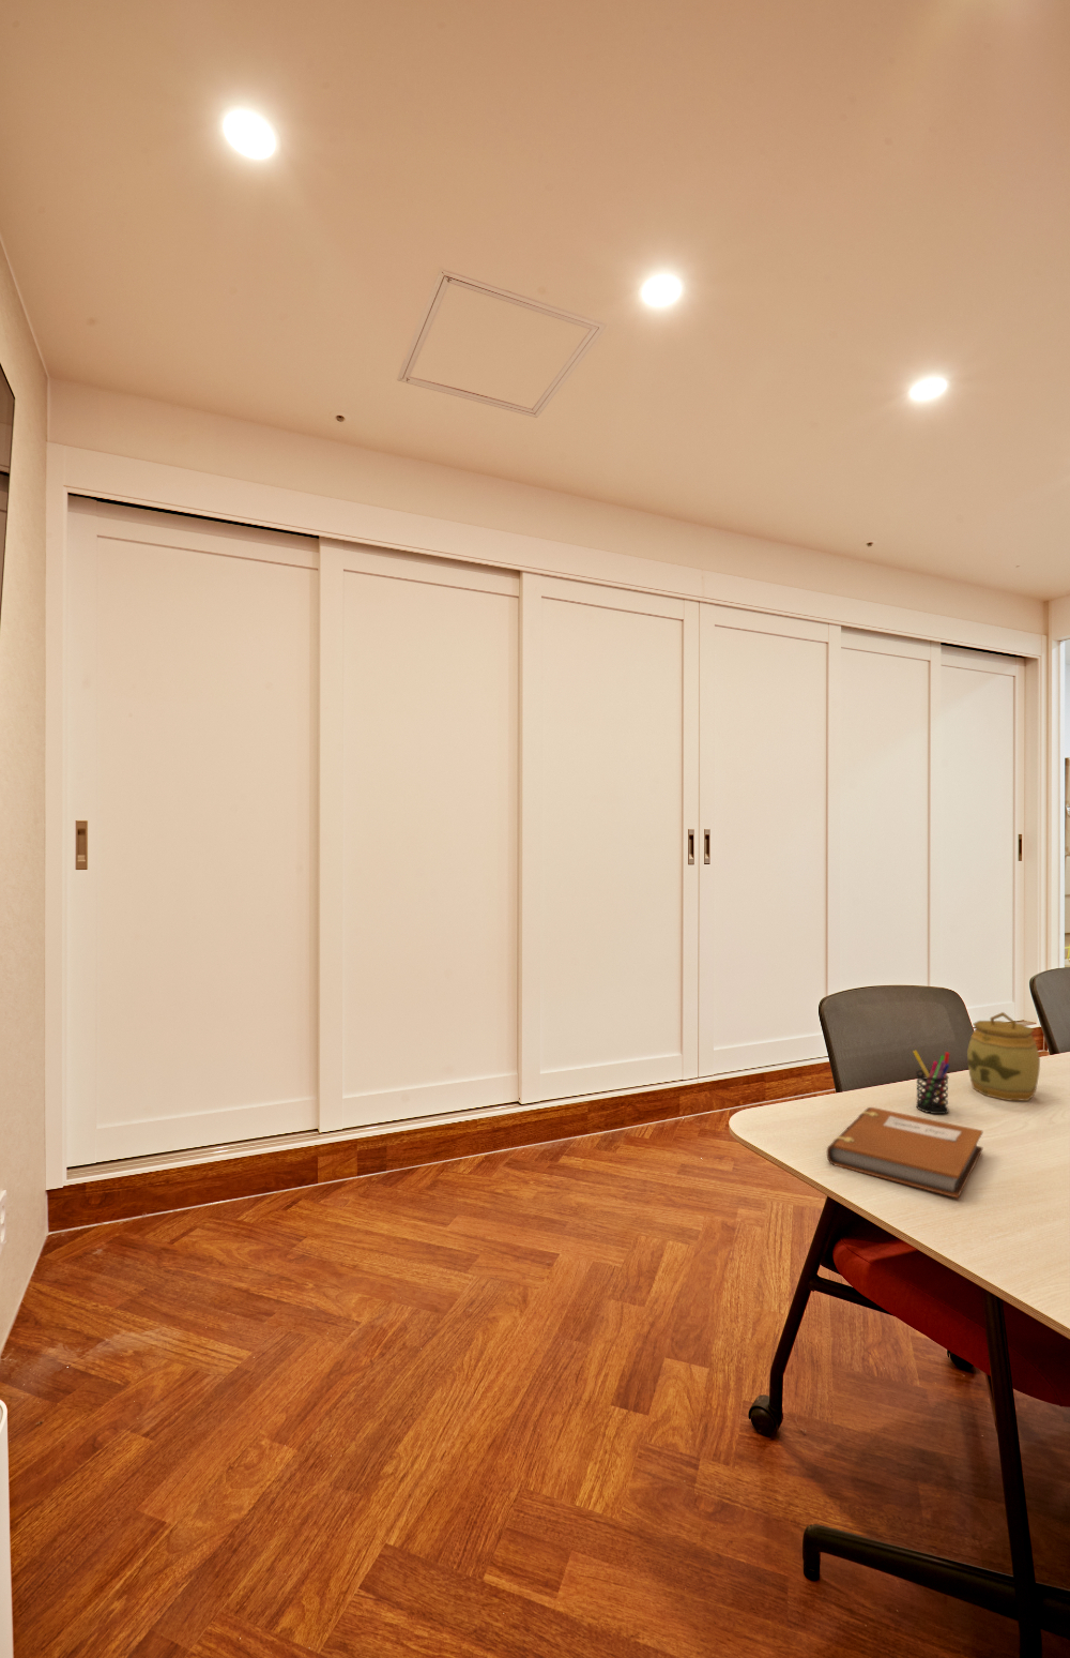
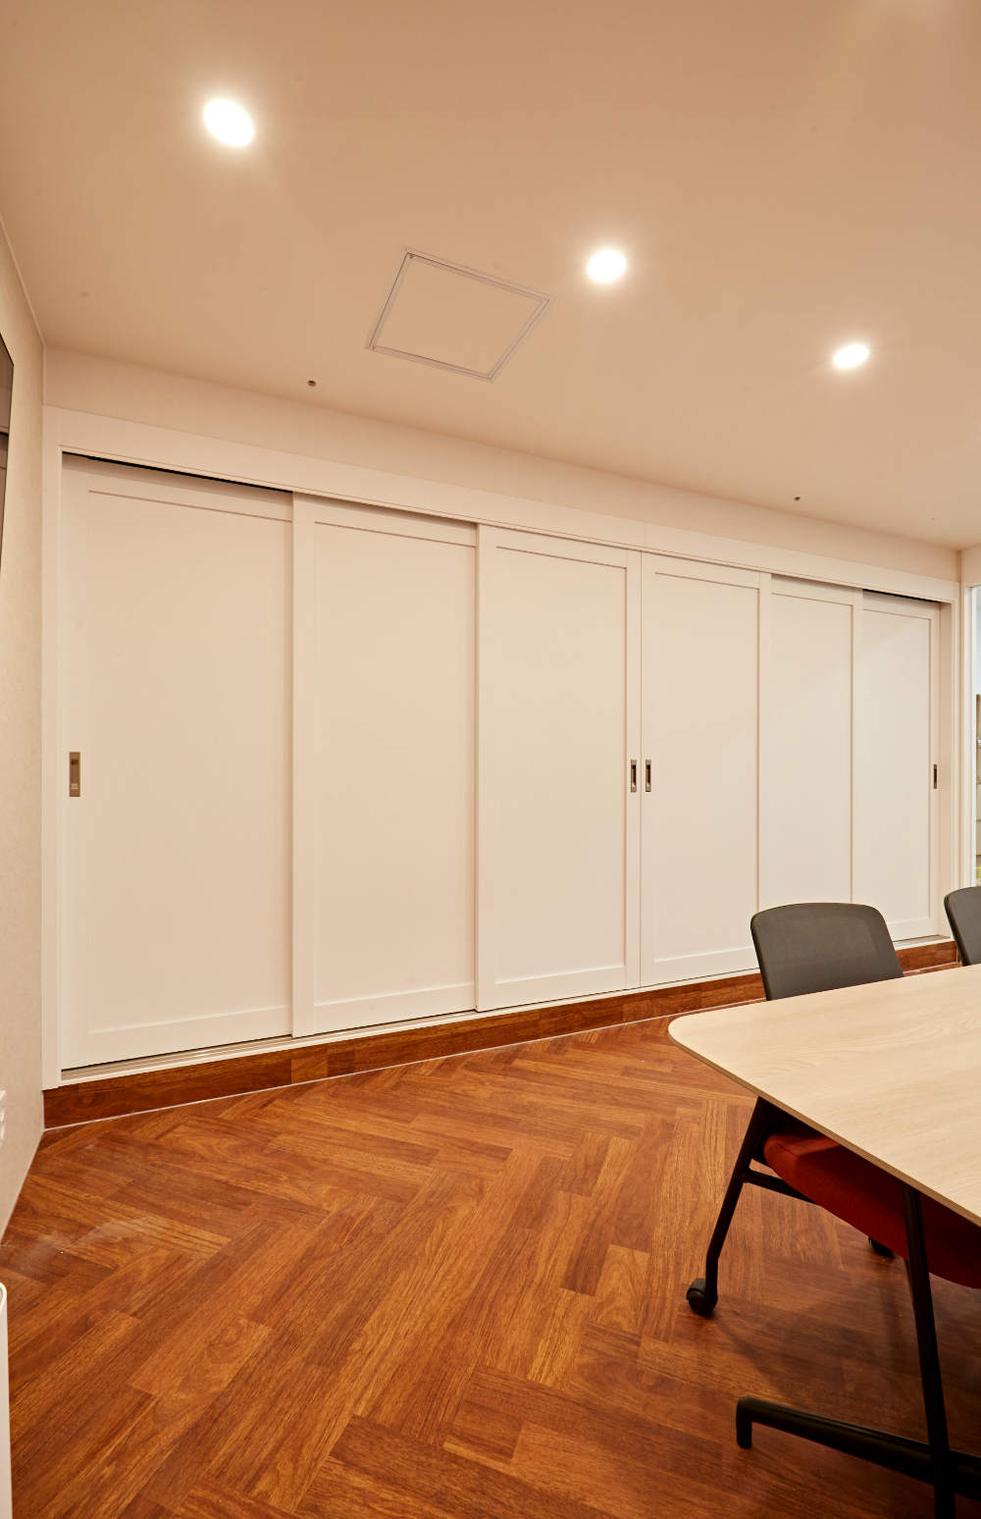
- notebook (906, 1144)
- pen holder (935, 1079)
- jar (1002, 1051)
